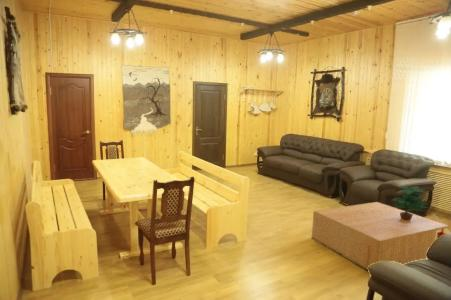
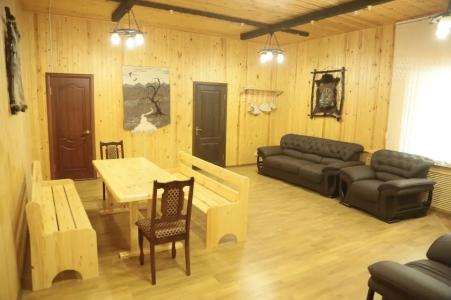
- coffee table (376, 232)
- potted plant (409, 203)
